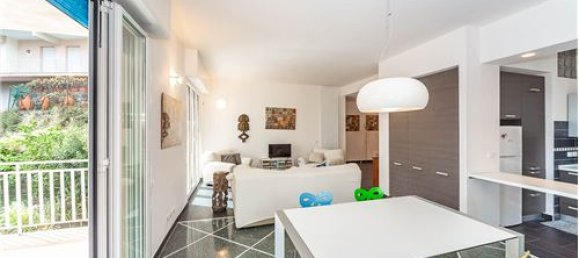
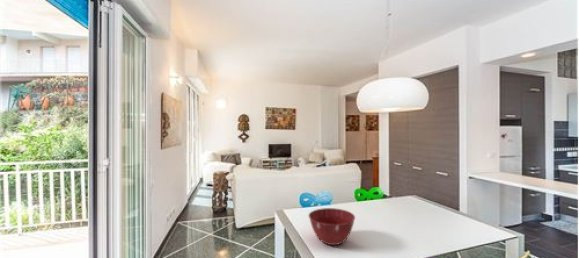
+ mixing bowl (331, 227)
